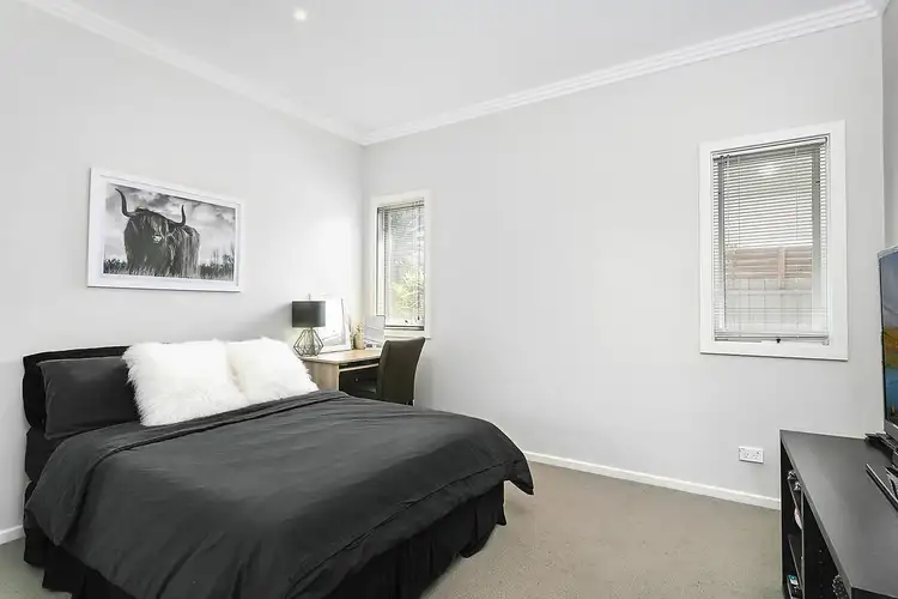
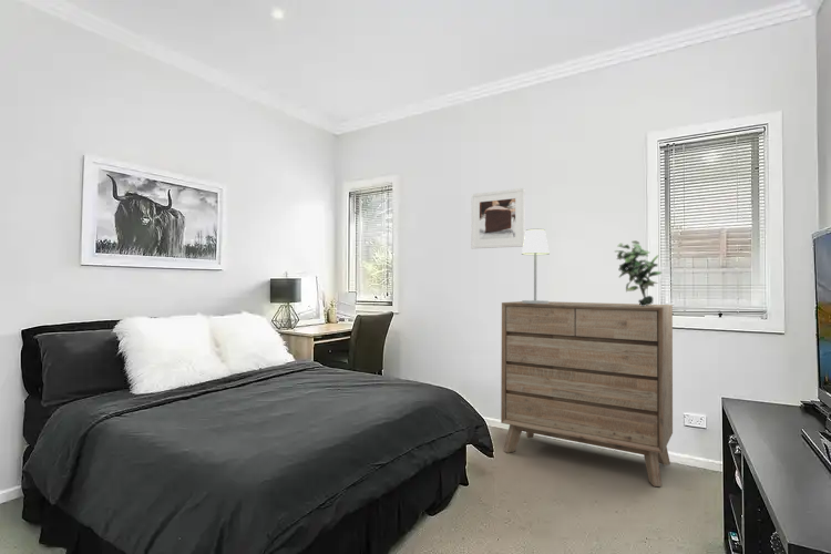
+ table lamp (535, 266)
+ potted plant (636, 273)
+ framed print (496, 219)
+ dresser (584, 380)
